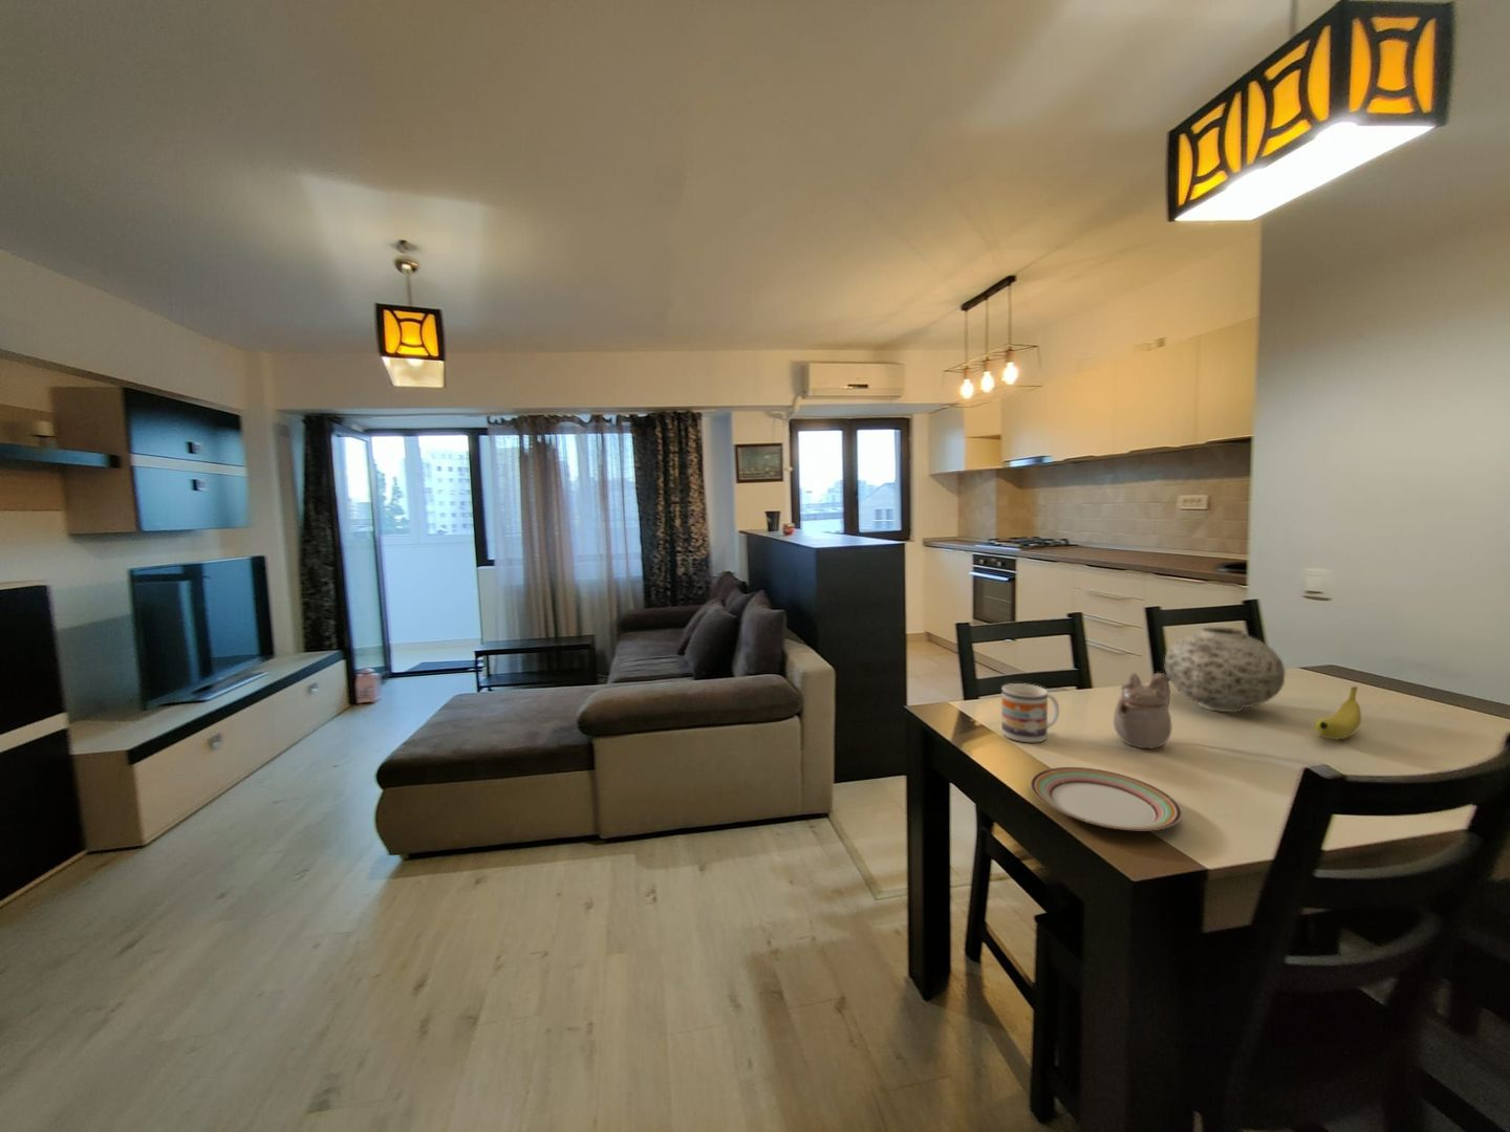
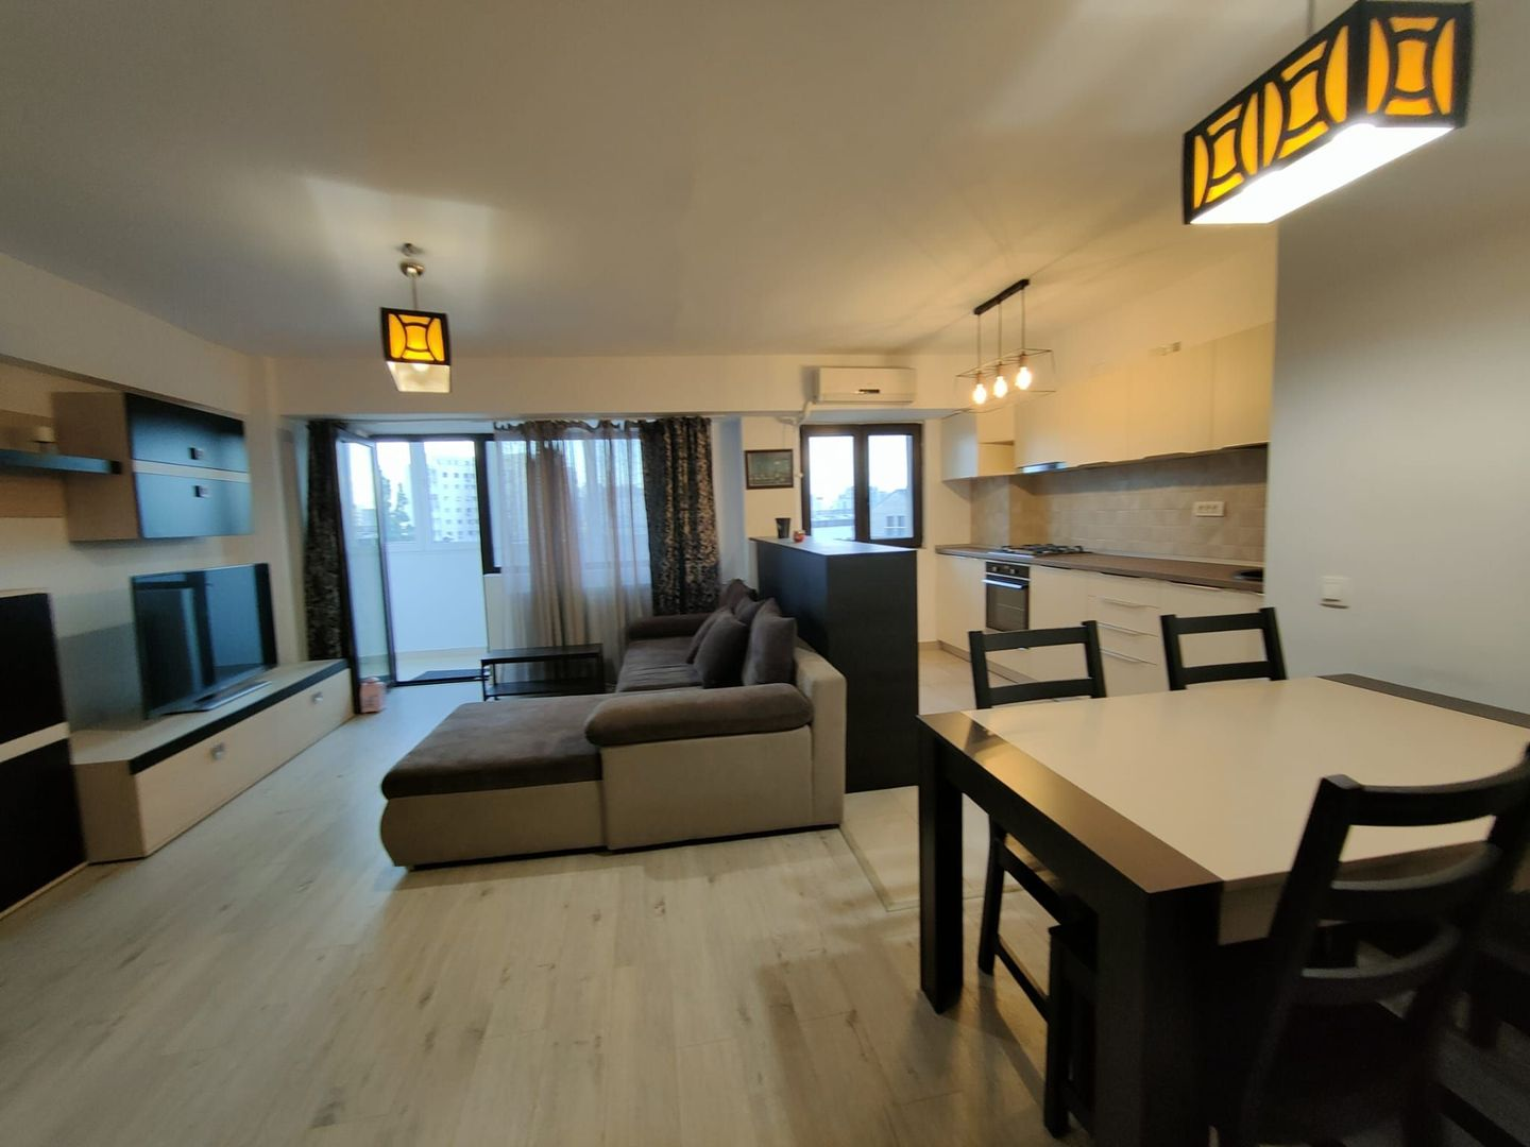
- mug (1028, 712)
- vase (1221, 668)
- teapot (1144, 709)
- plate (1101, 800)
- fruit (1338, 715)
